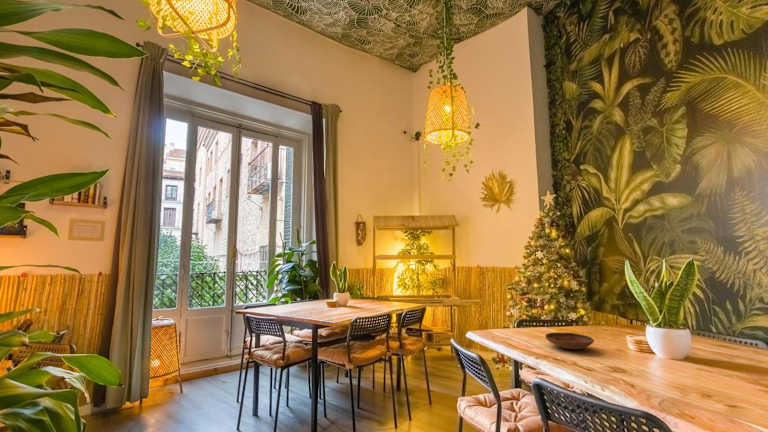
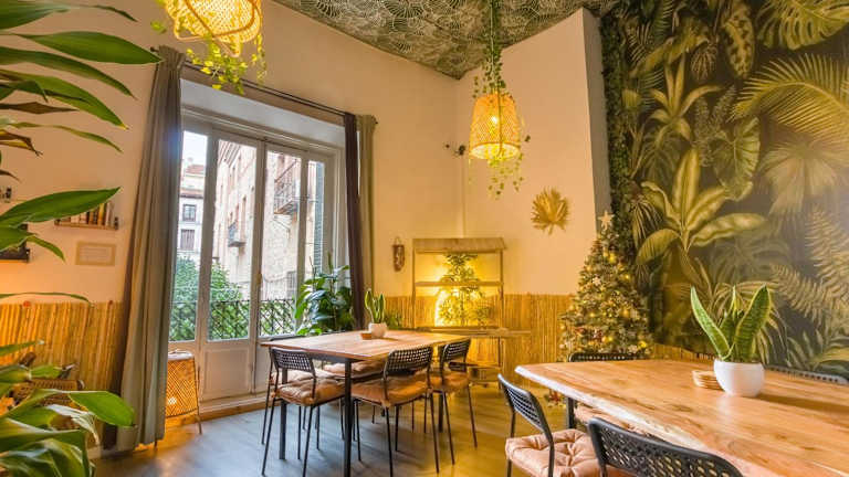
- bowl (569, 341)
